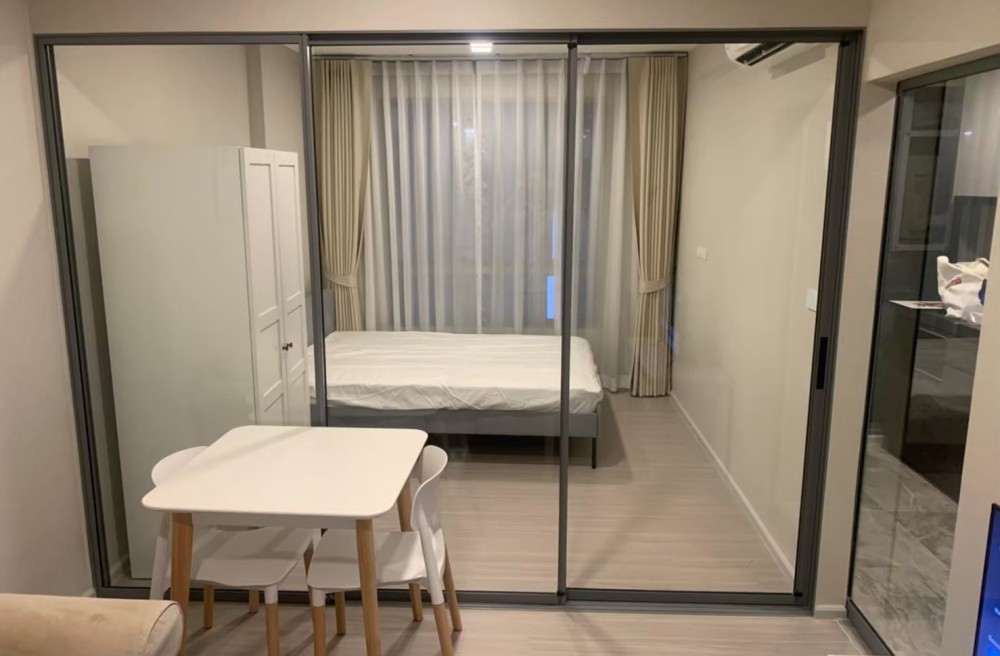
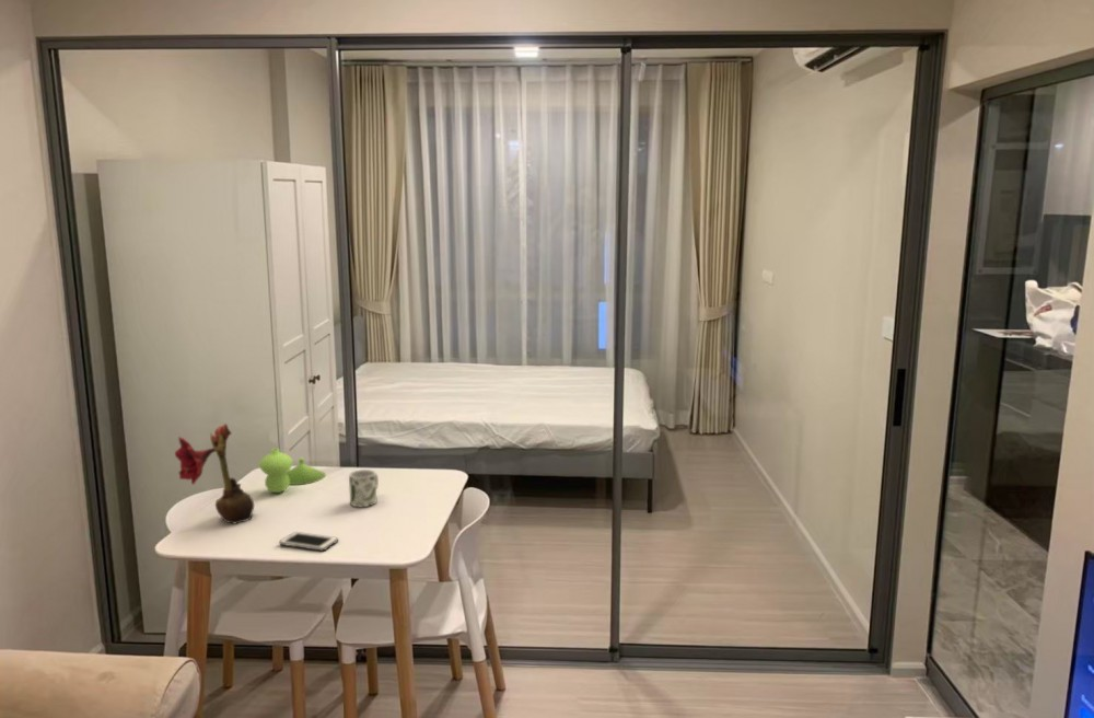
+ mug (365, 486)
+ cell phone (309, 541)
+ vase (291, 462)
+ flower (221, 471)
